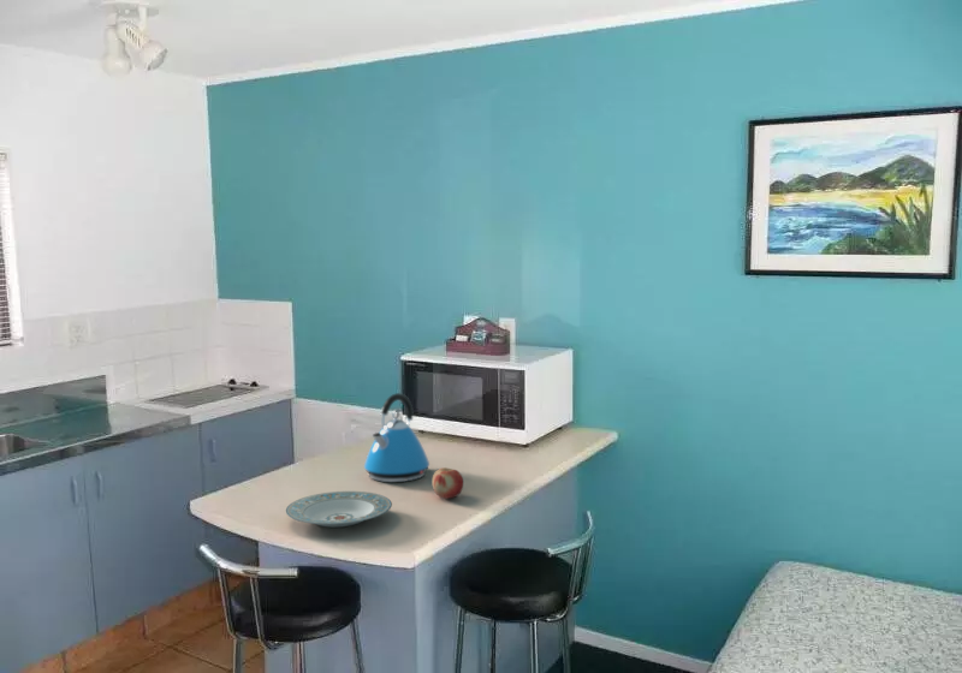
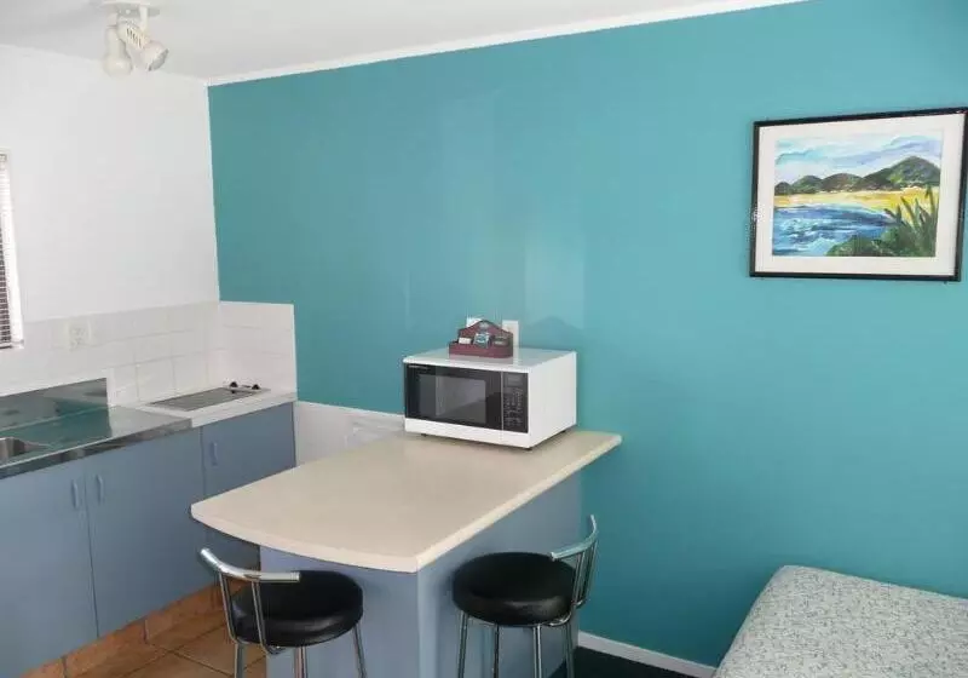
- fruit (447, 482)
- plate (339, 512)
- kettle (397, 434)
